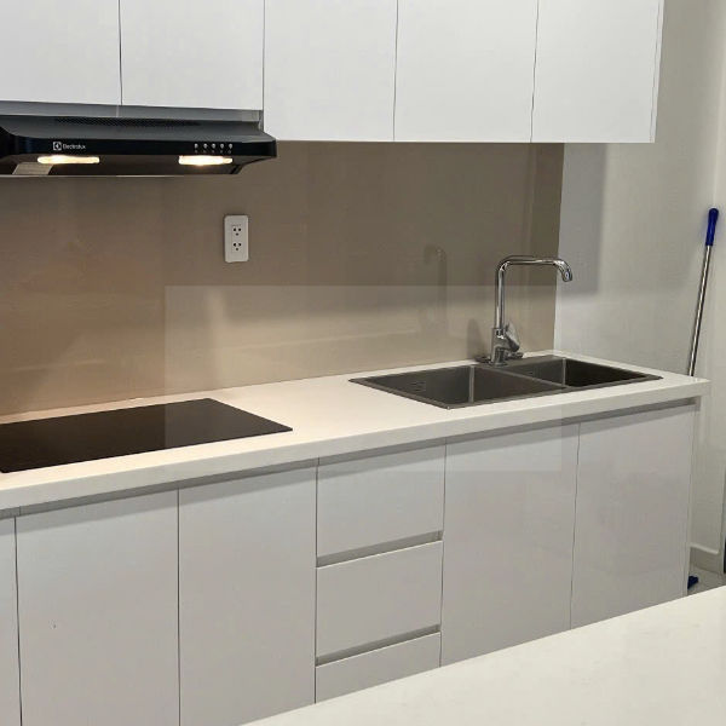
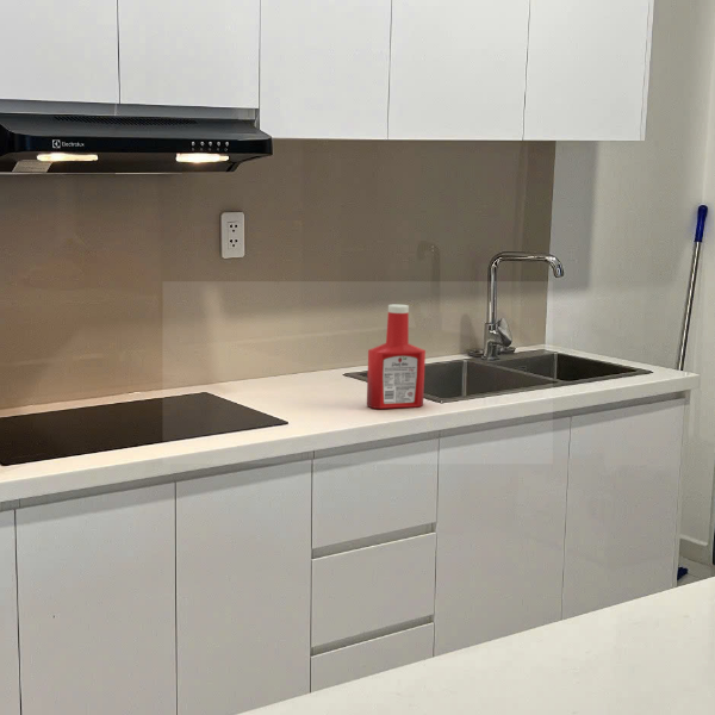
+ soap bottle (396, 355)
